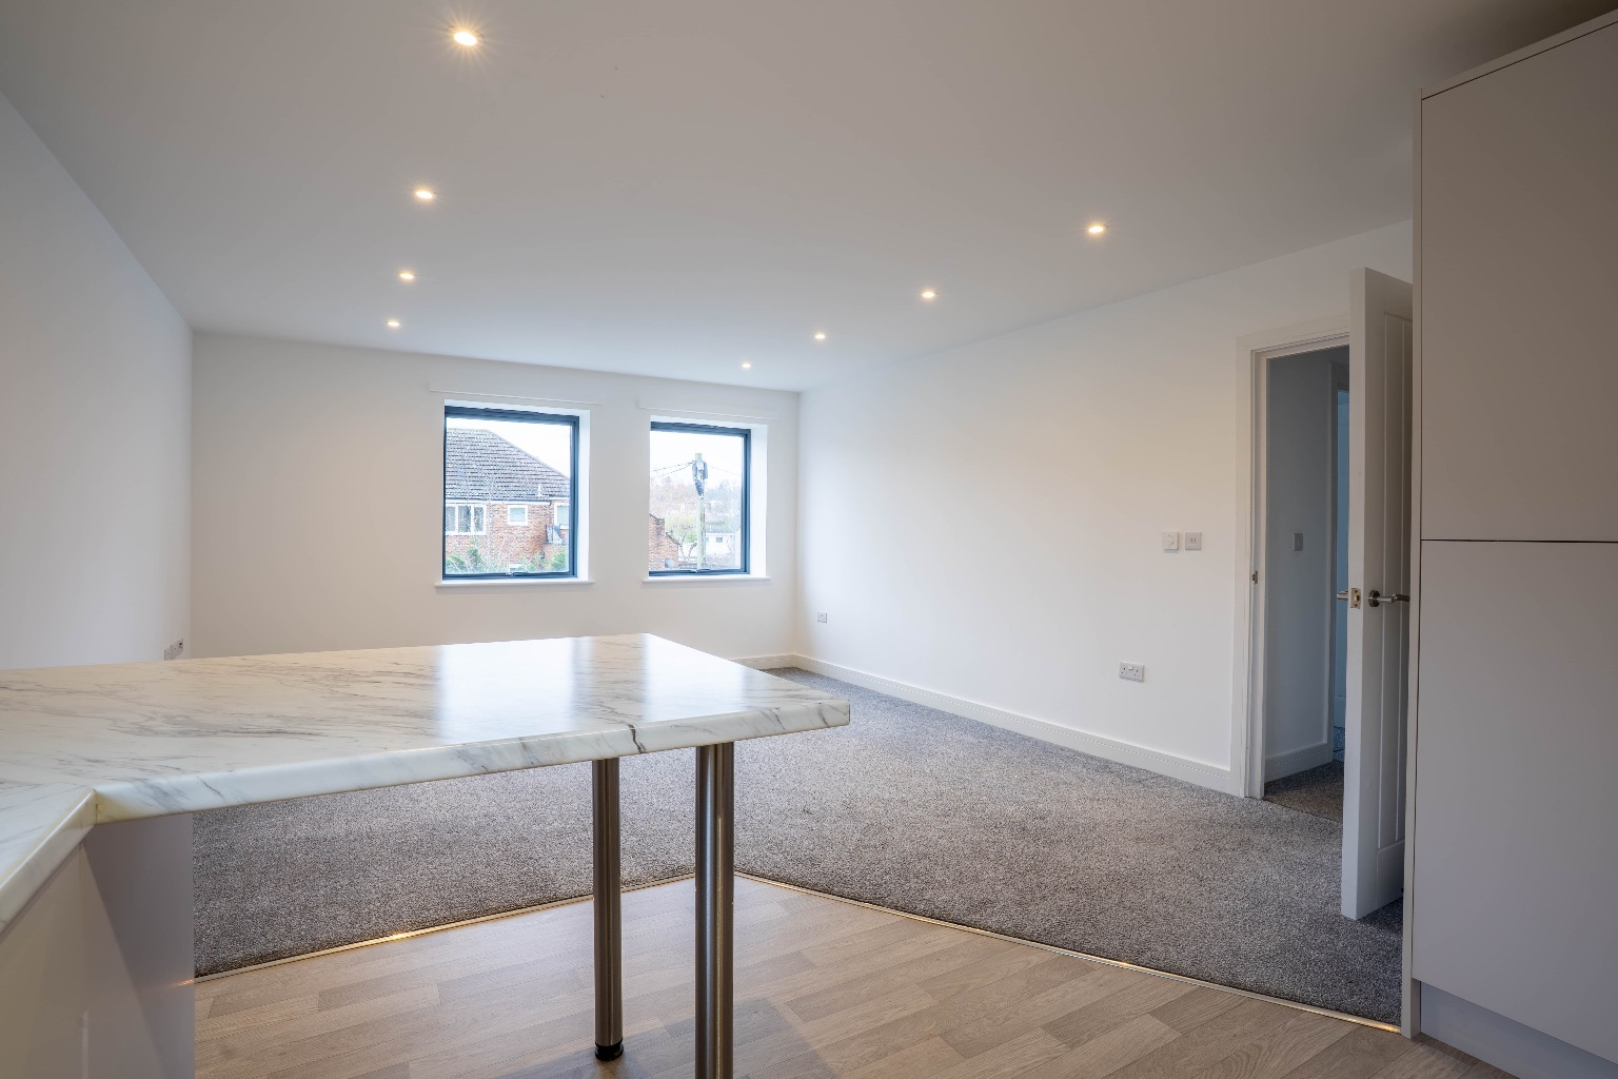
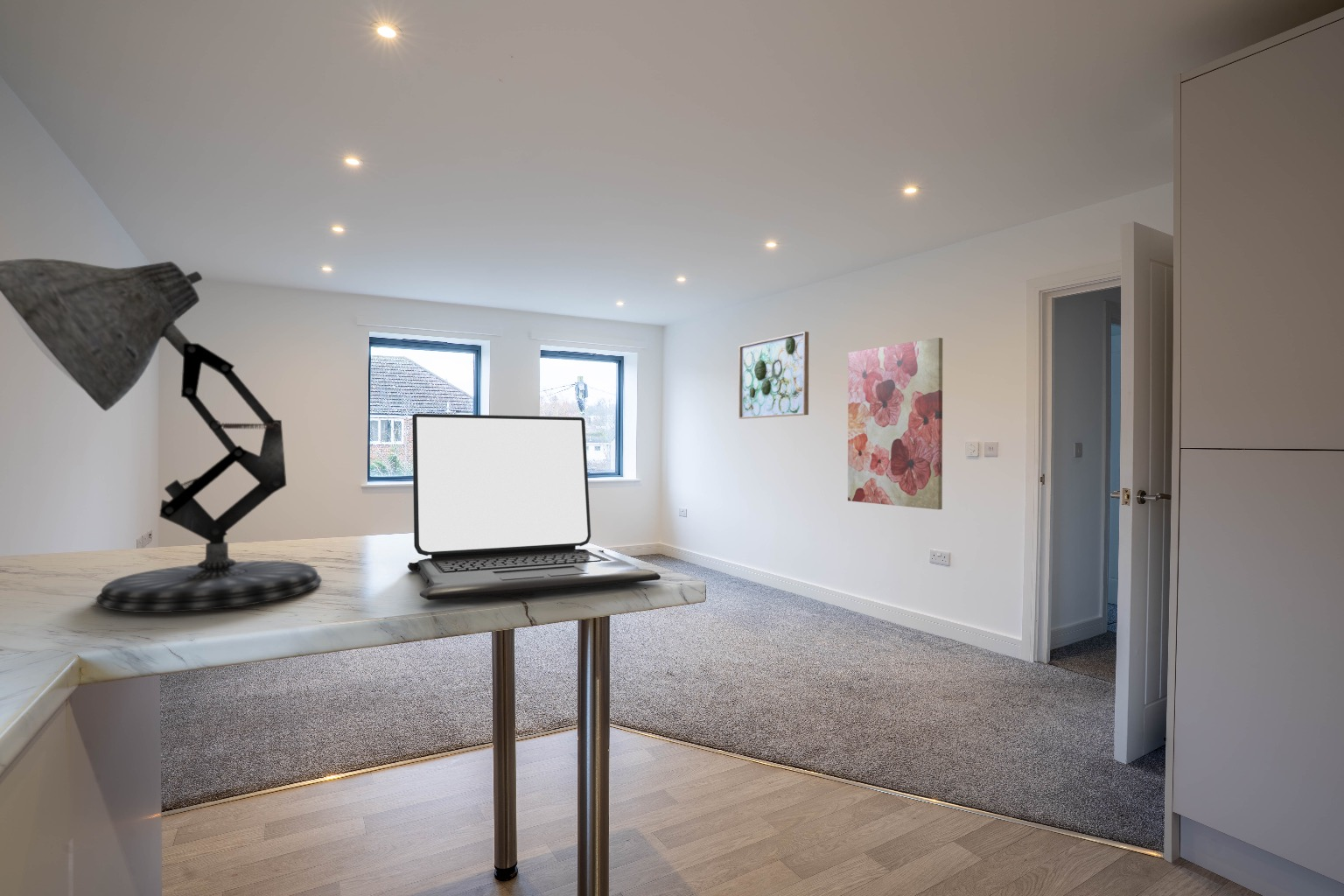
+ laptop (524, 493)
+ wall art (770, 378)
+ wall art (892, 425)
+ desk lamp (195, 410)
